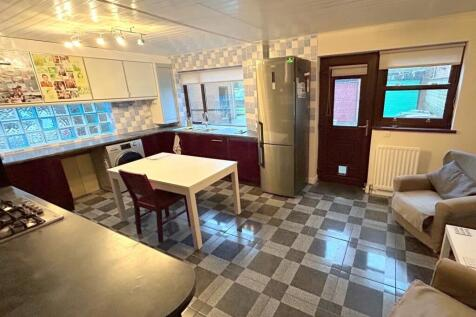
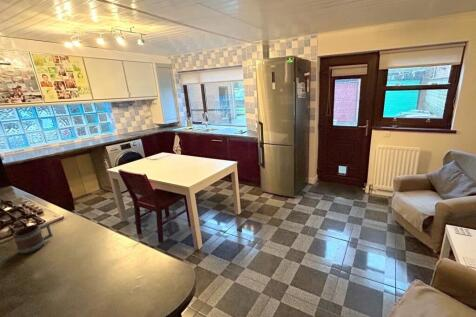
+ mug (34, 237)
